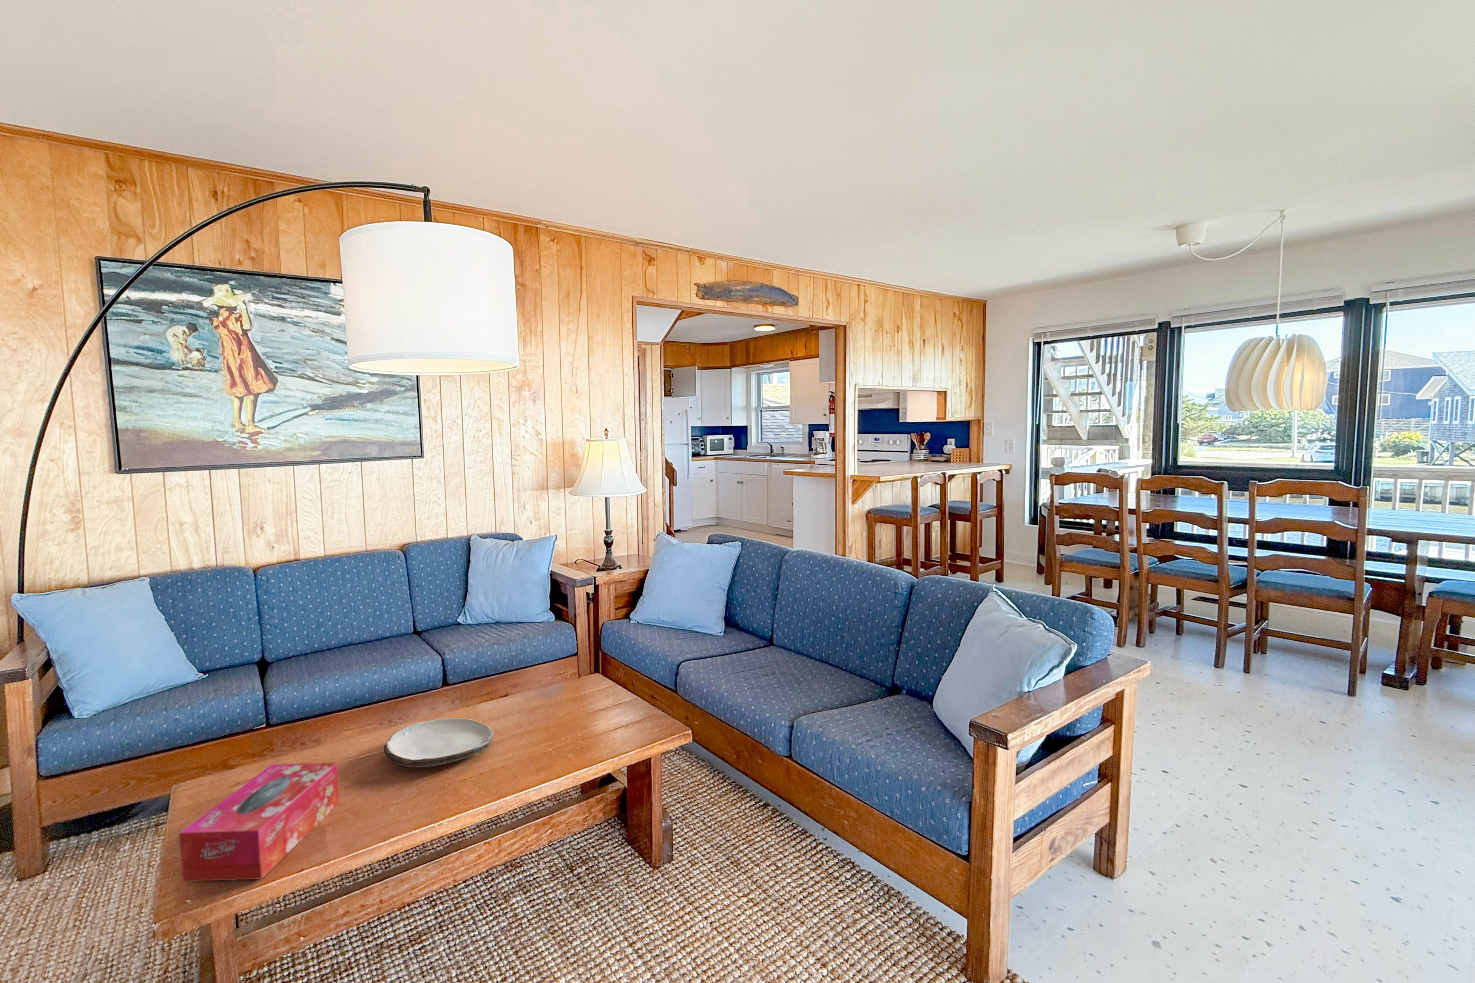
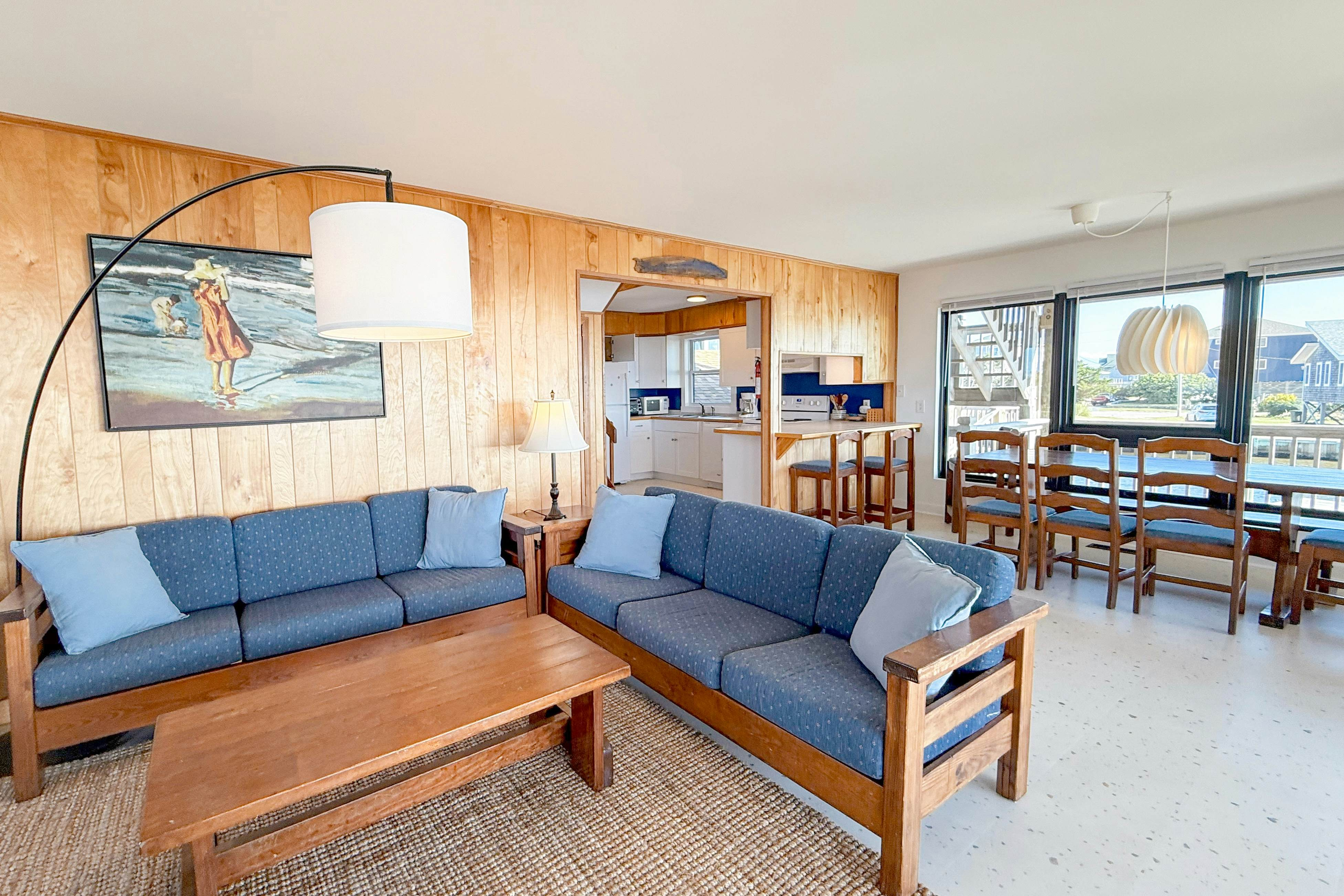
- tissue box (267, 816)
- plate (440, 742)
